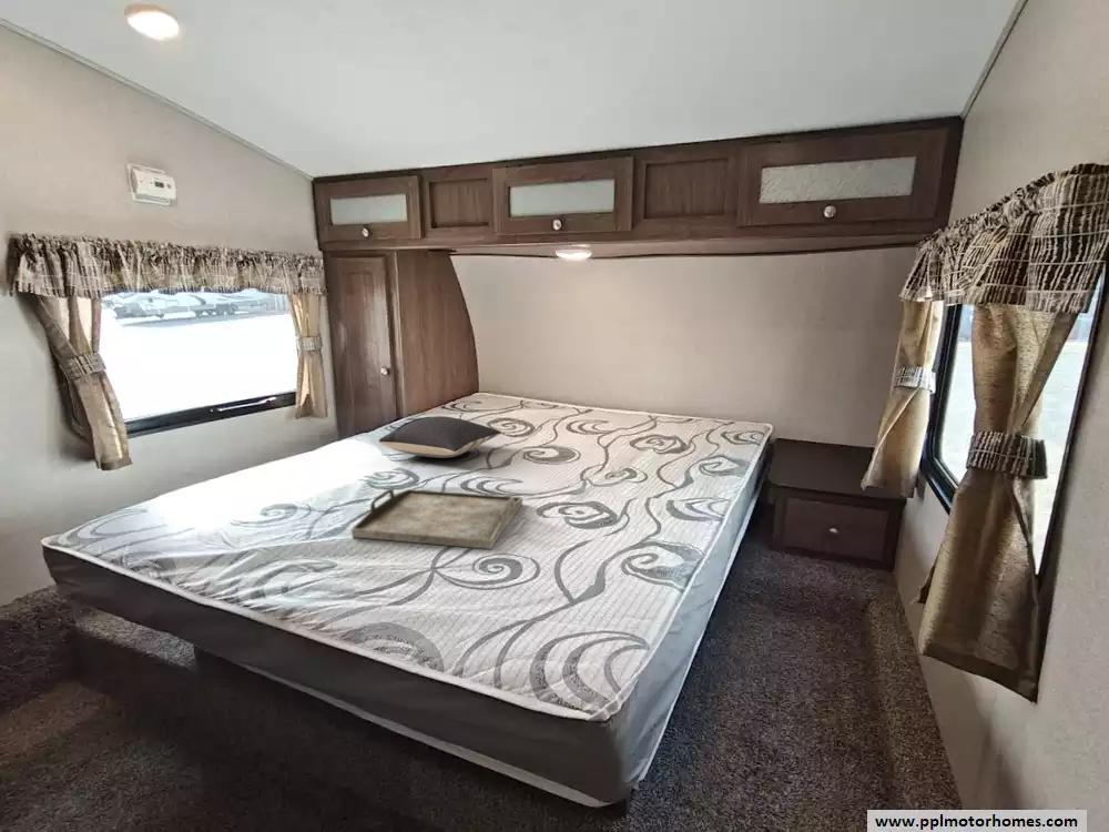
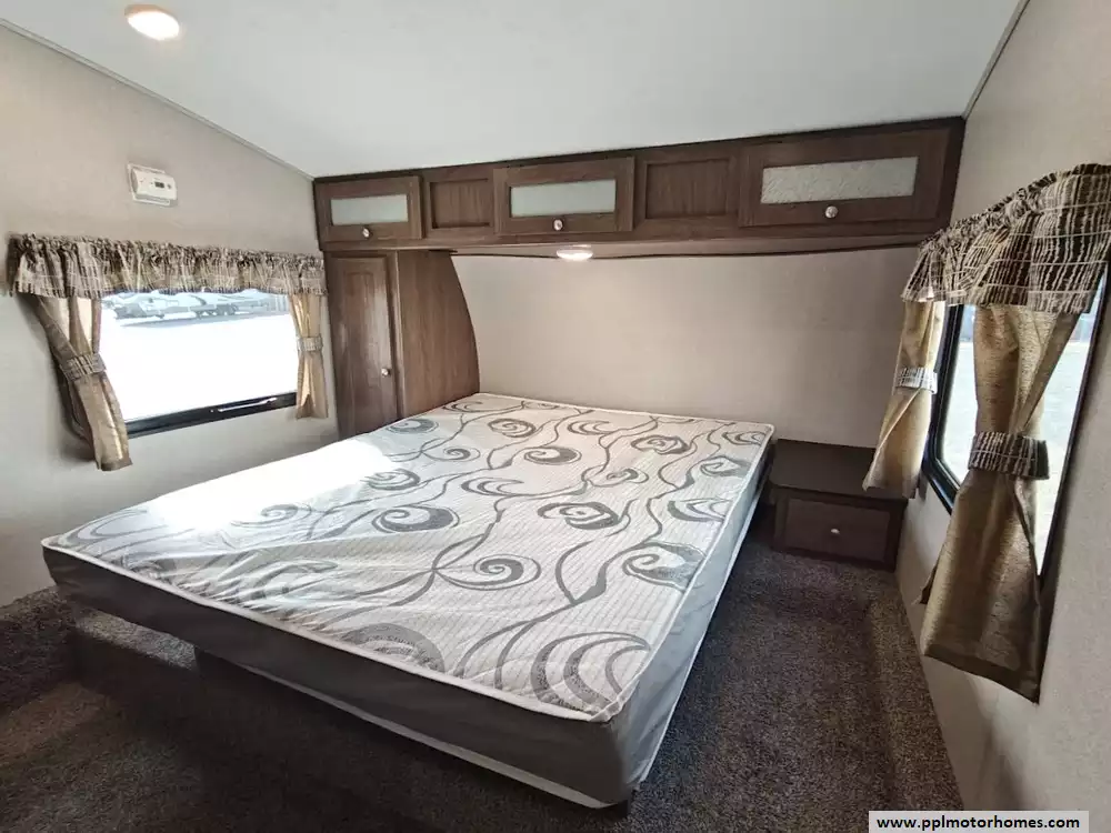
- pillow (442, 436)
- serving tray (444, 508)
